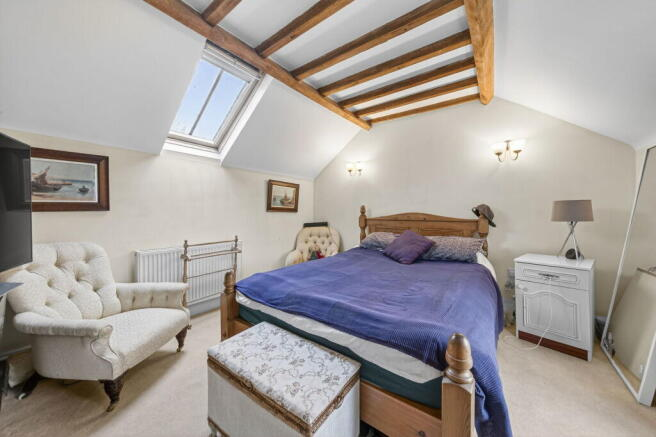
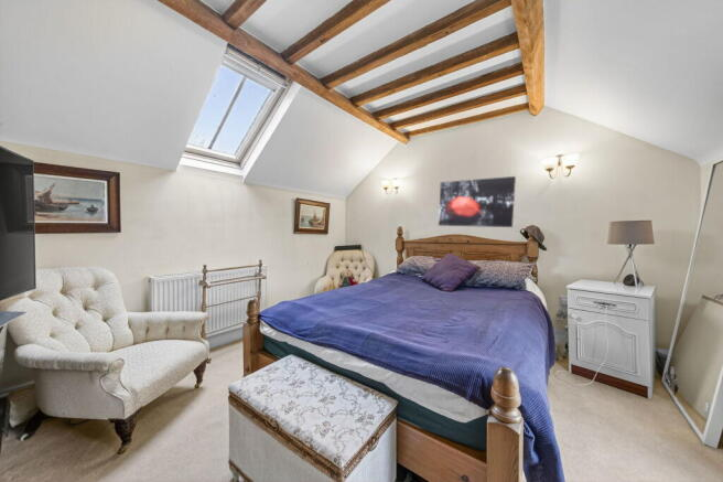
+ wall art (474, 203)
